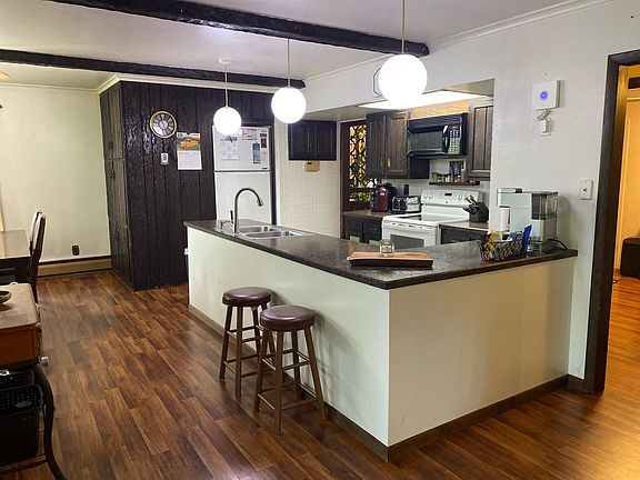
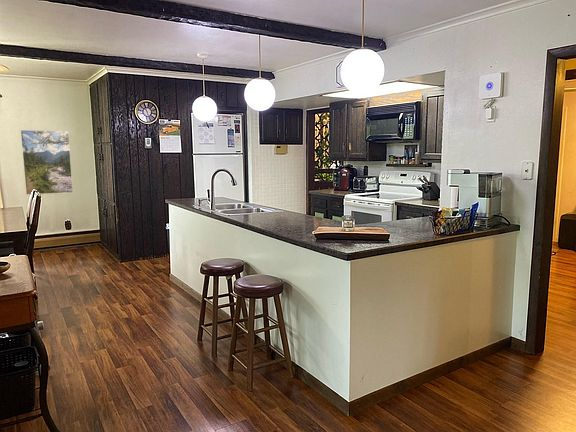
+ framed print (47, 162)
